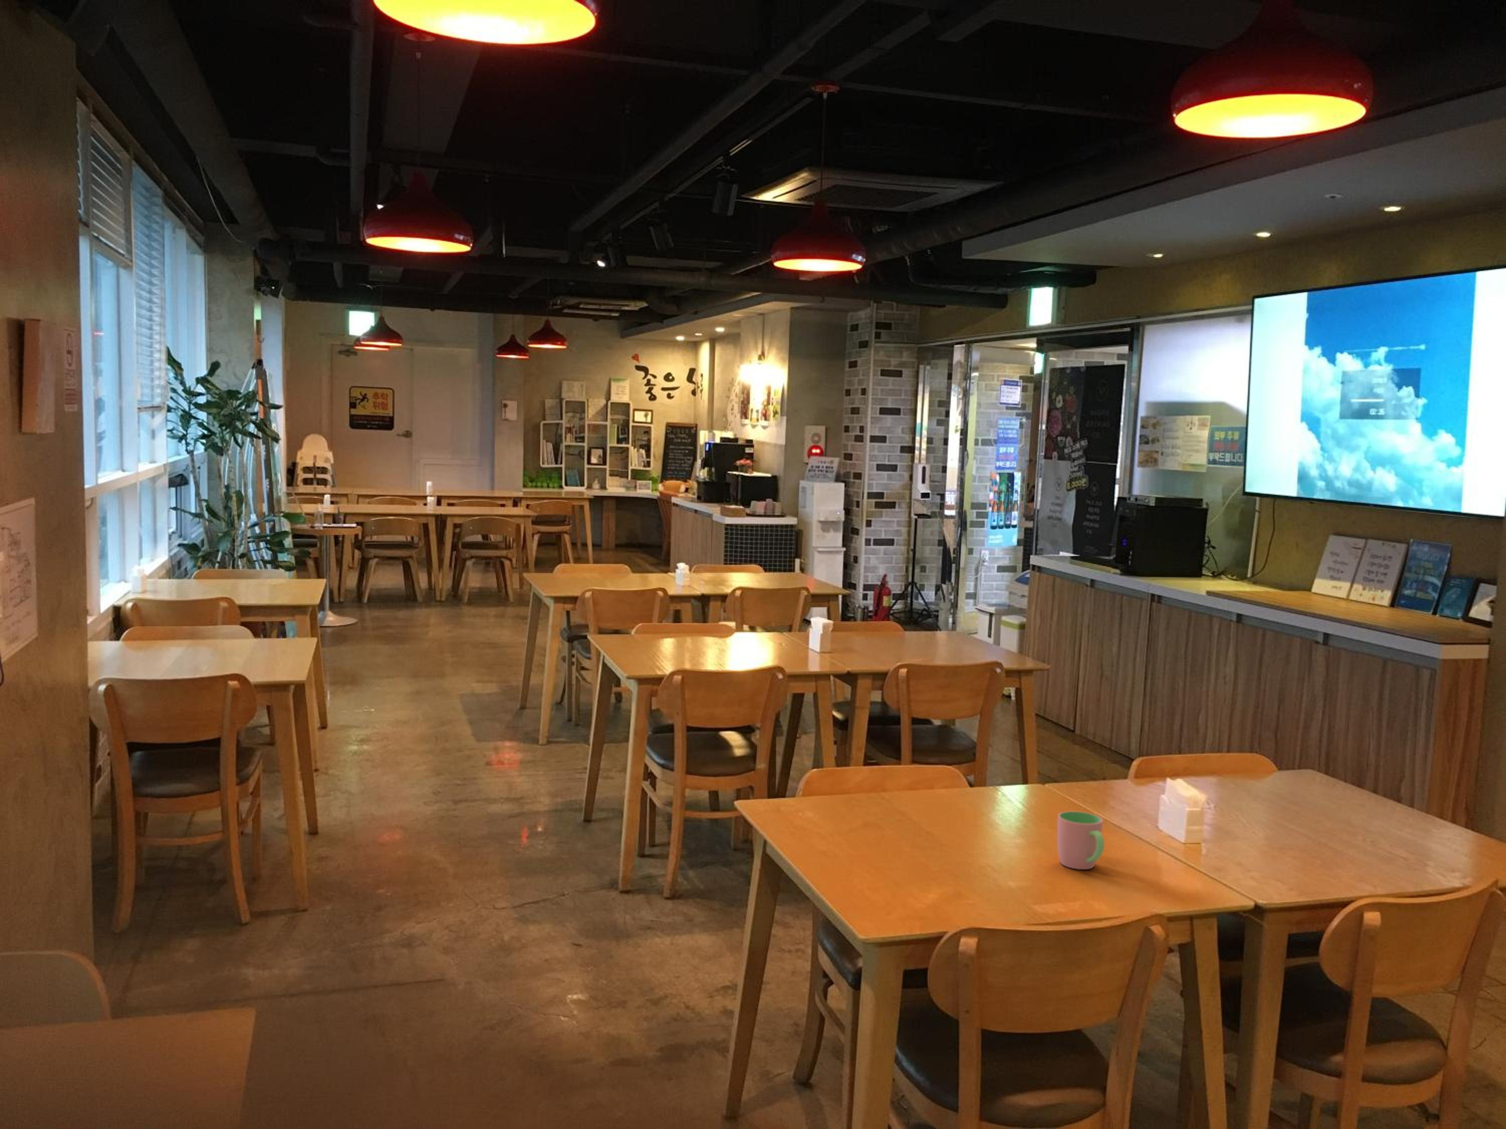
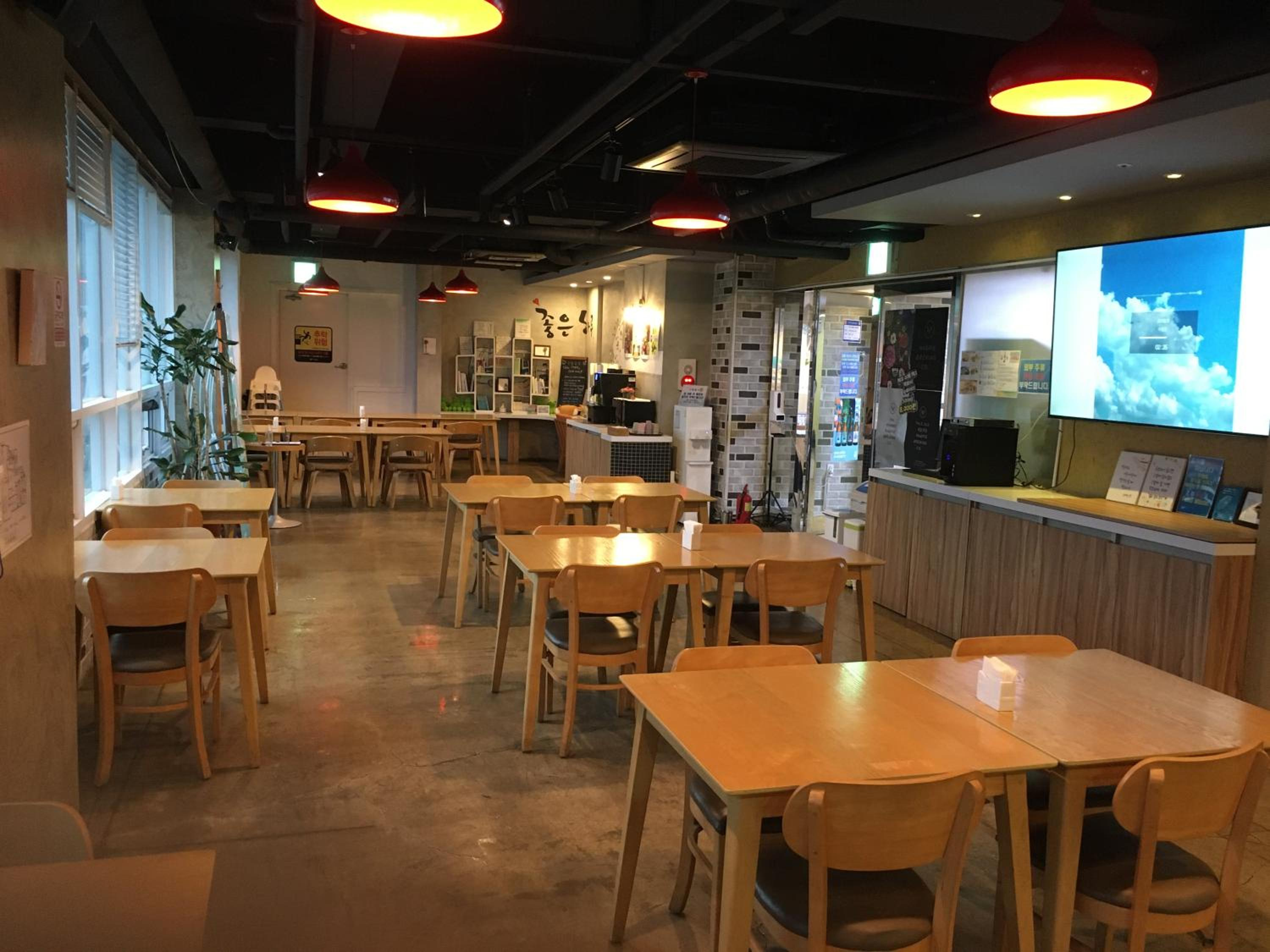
- cup (1083, 843)
